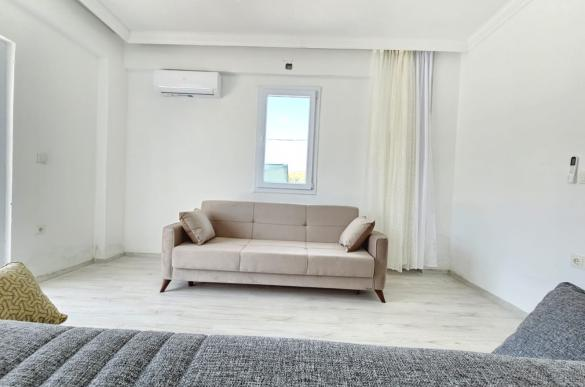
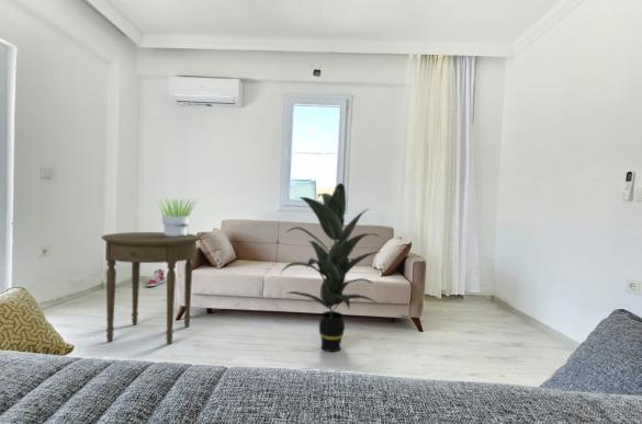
+ side table (138, 285)
+ indoor plant (330, 267)
+ potted plant (176, 216)
+ sneaker (155, 277)
